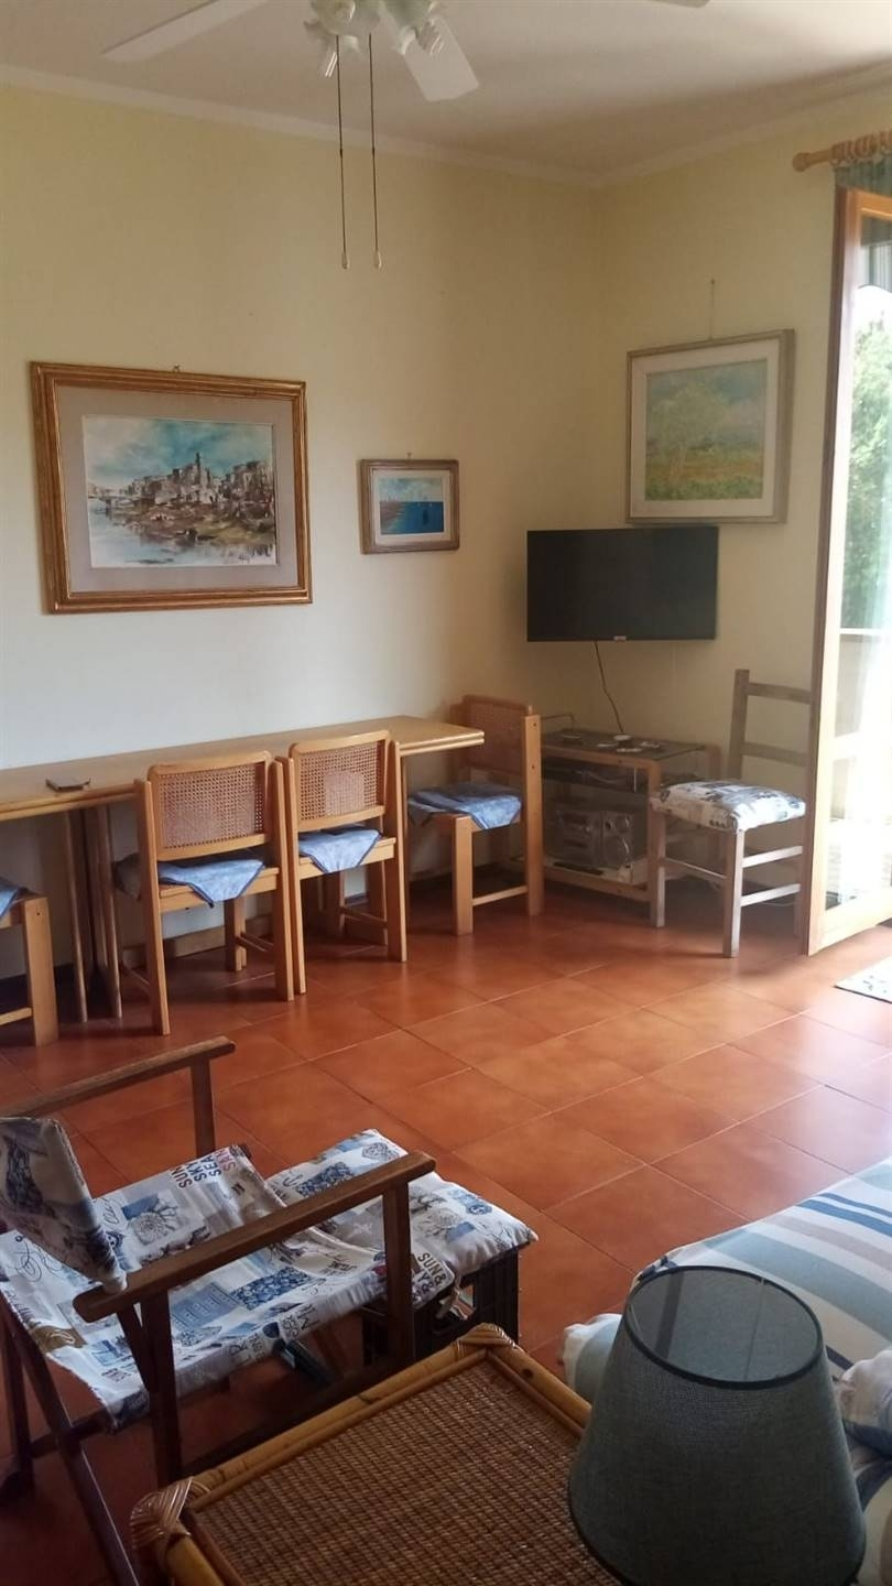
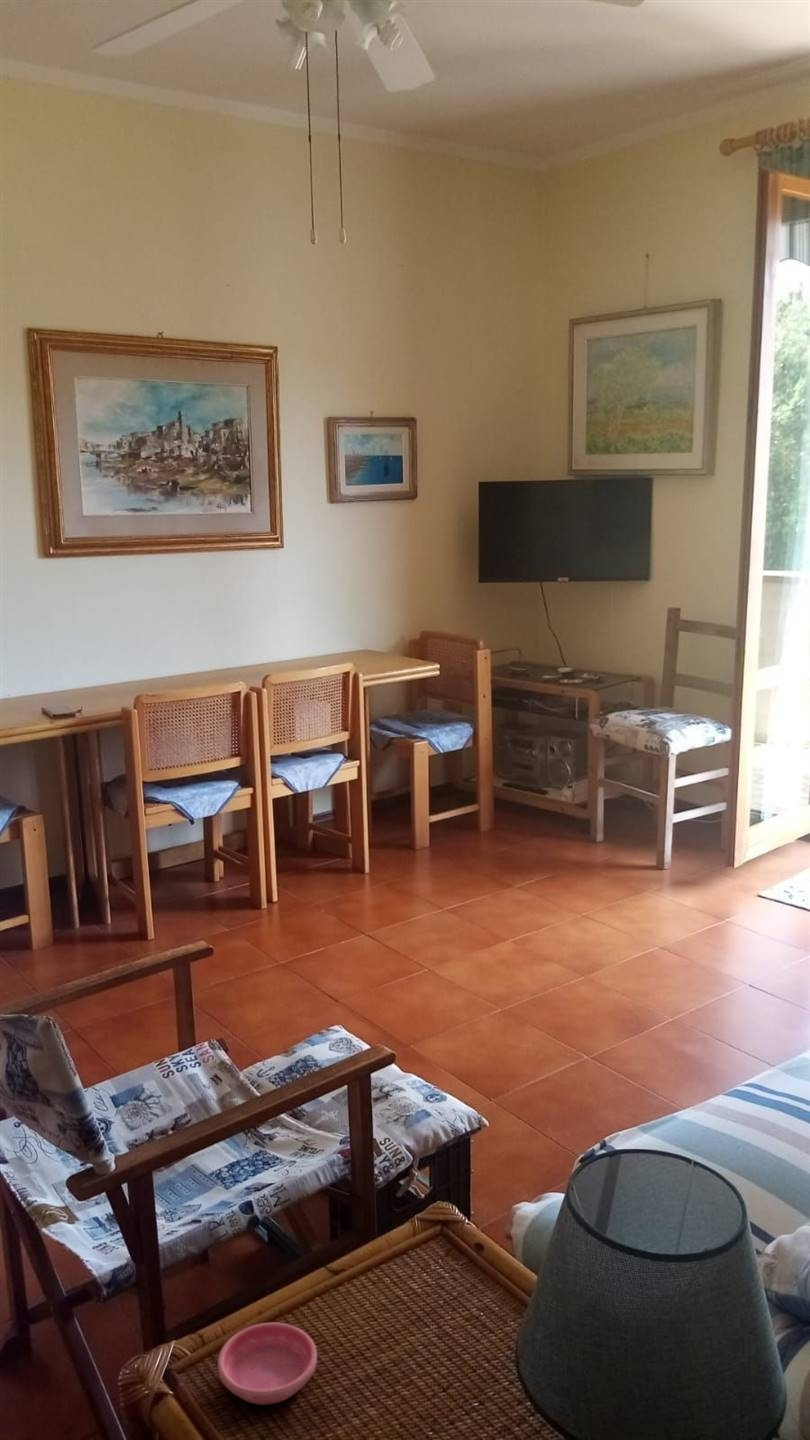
+ saucer (267, 1366)
